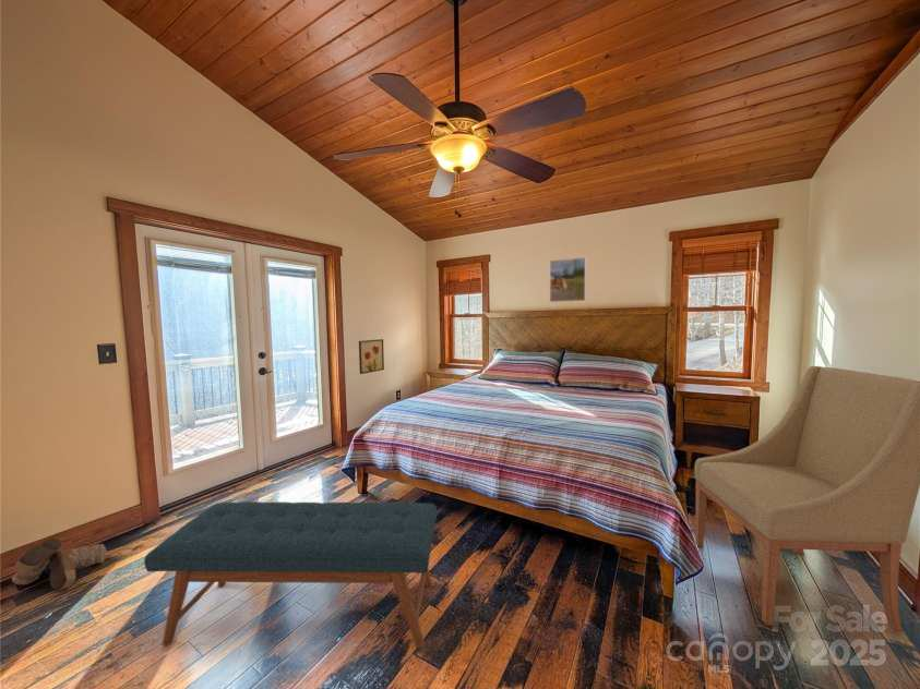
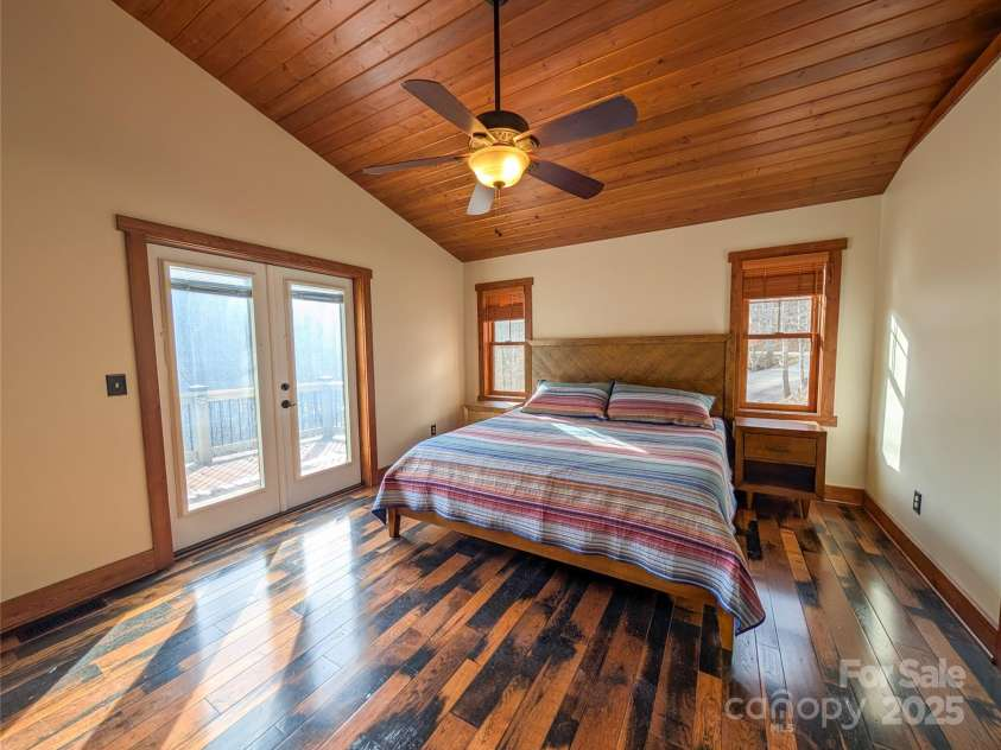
- boots (62, 557)
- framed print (567, 280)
- bench (308, 565)
- chair (796, 480)
- wall art (371, 355)
